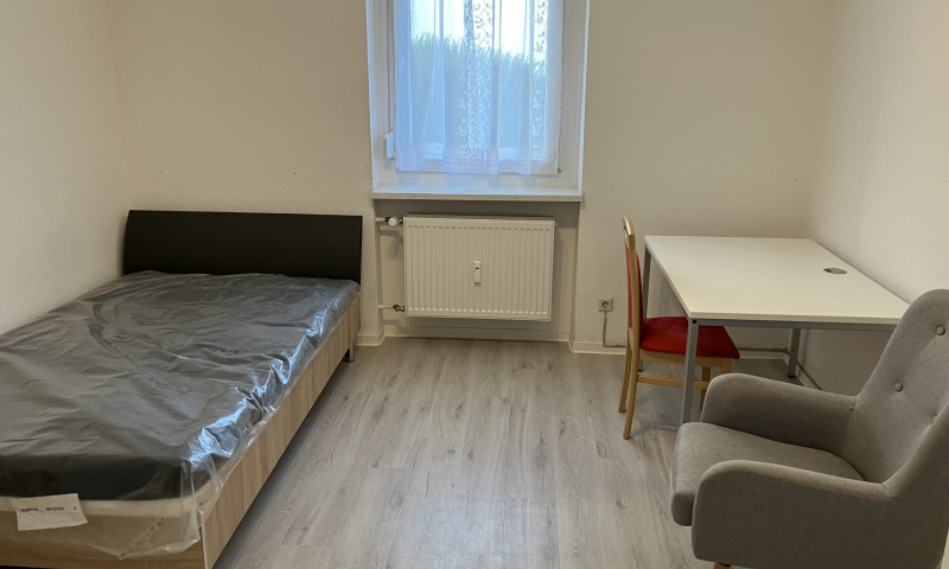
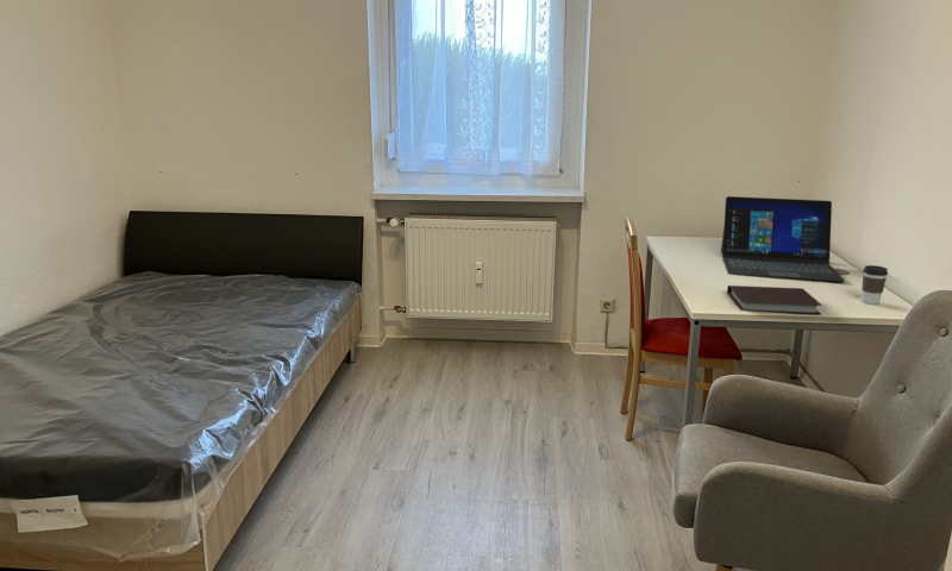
+ notebook (772, 299)
+ laptop (781, 236)
+ coffee cup (872, 284)
